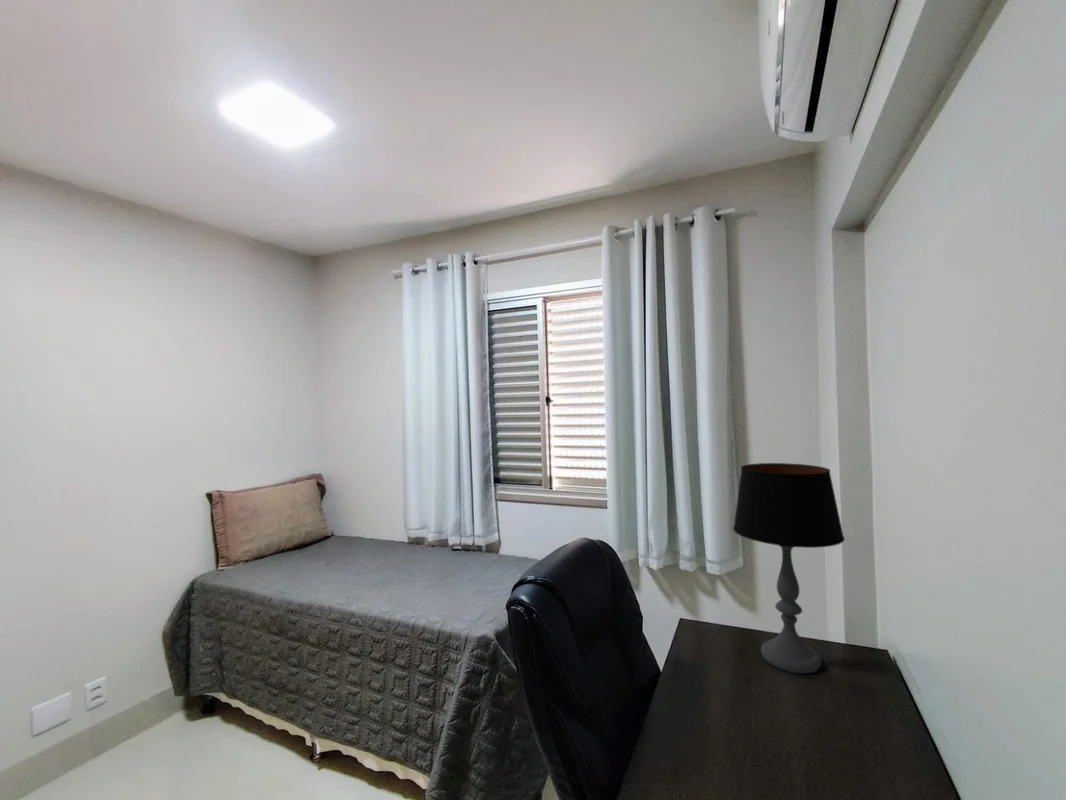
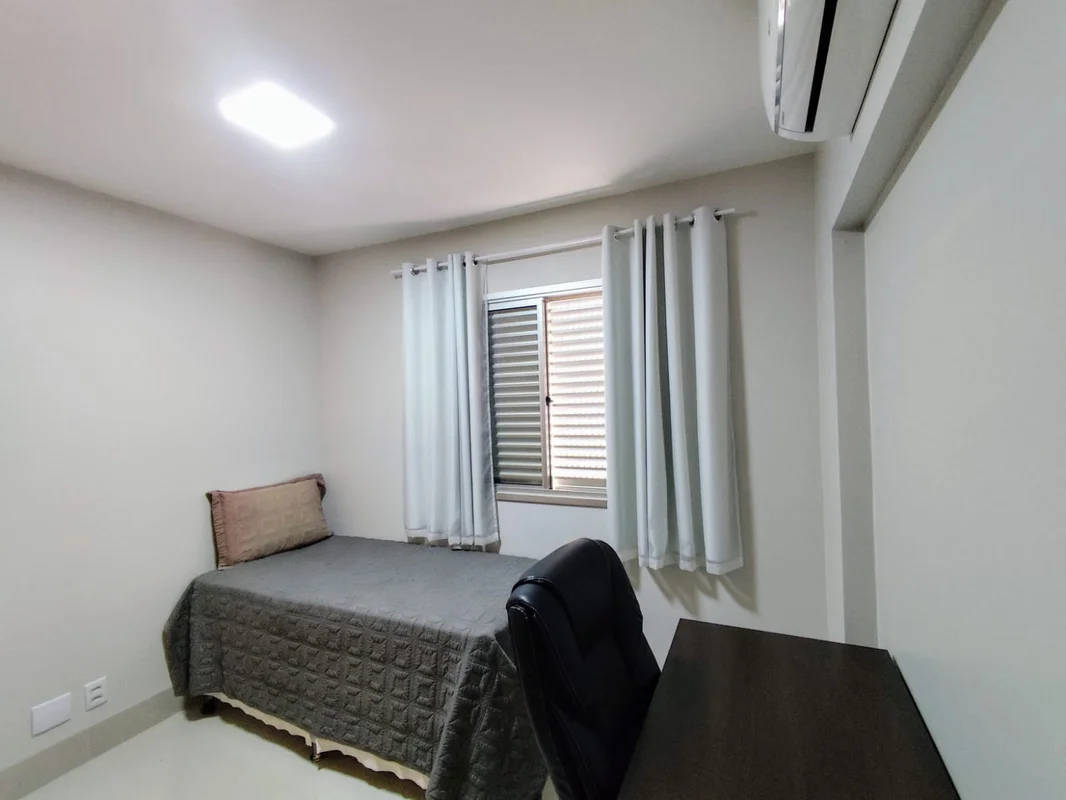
- table lamp (787, 563)
